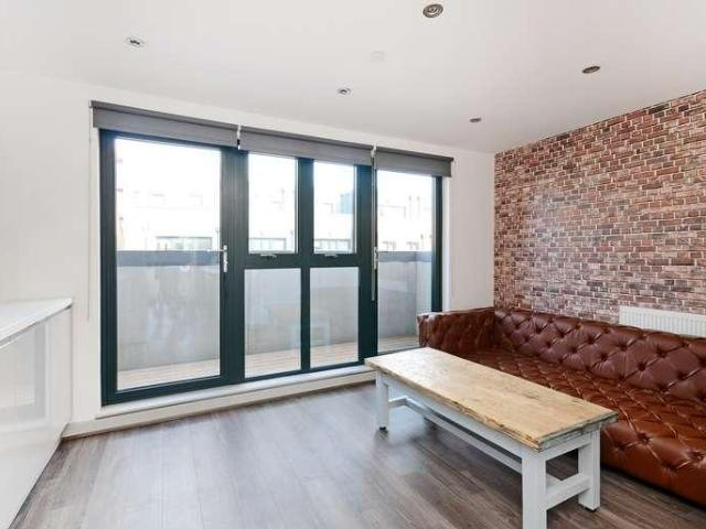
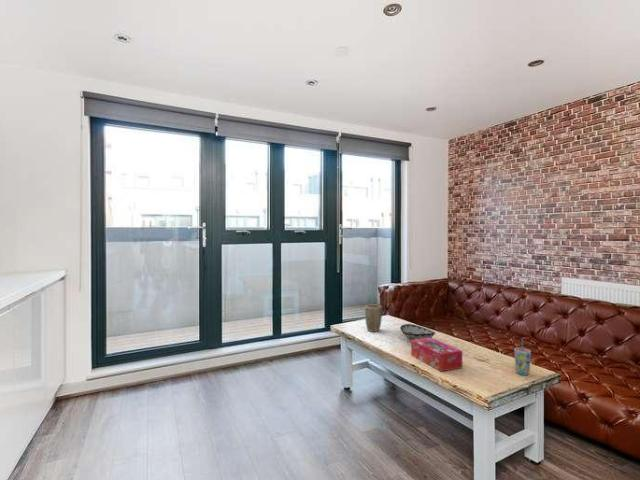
+ plant pot (373, 318)
+ tissue box (435, 353)
+ cup (522, 355)
+ decorative bowl (417, 334)
